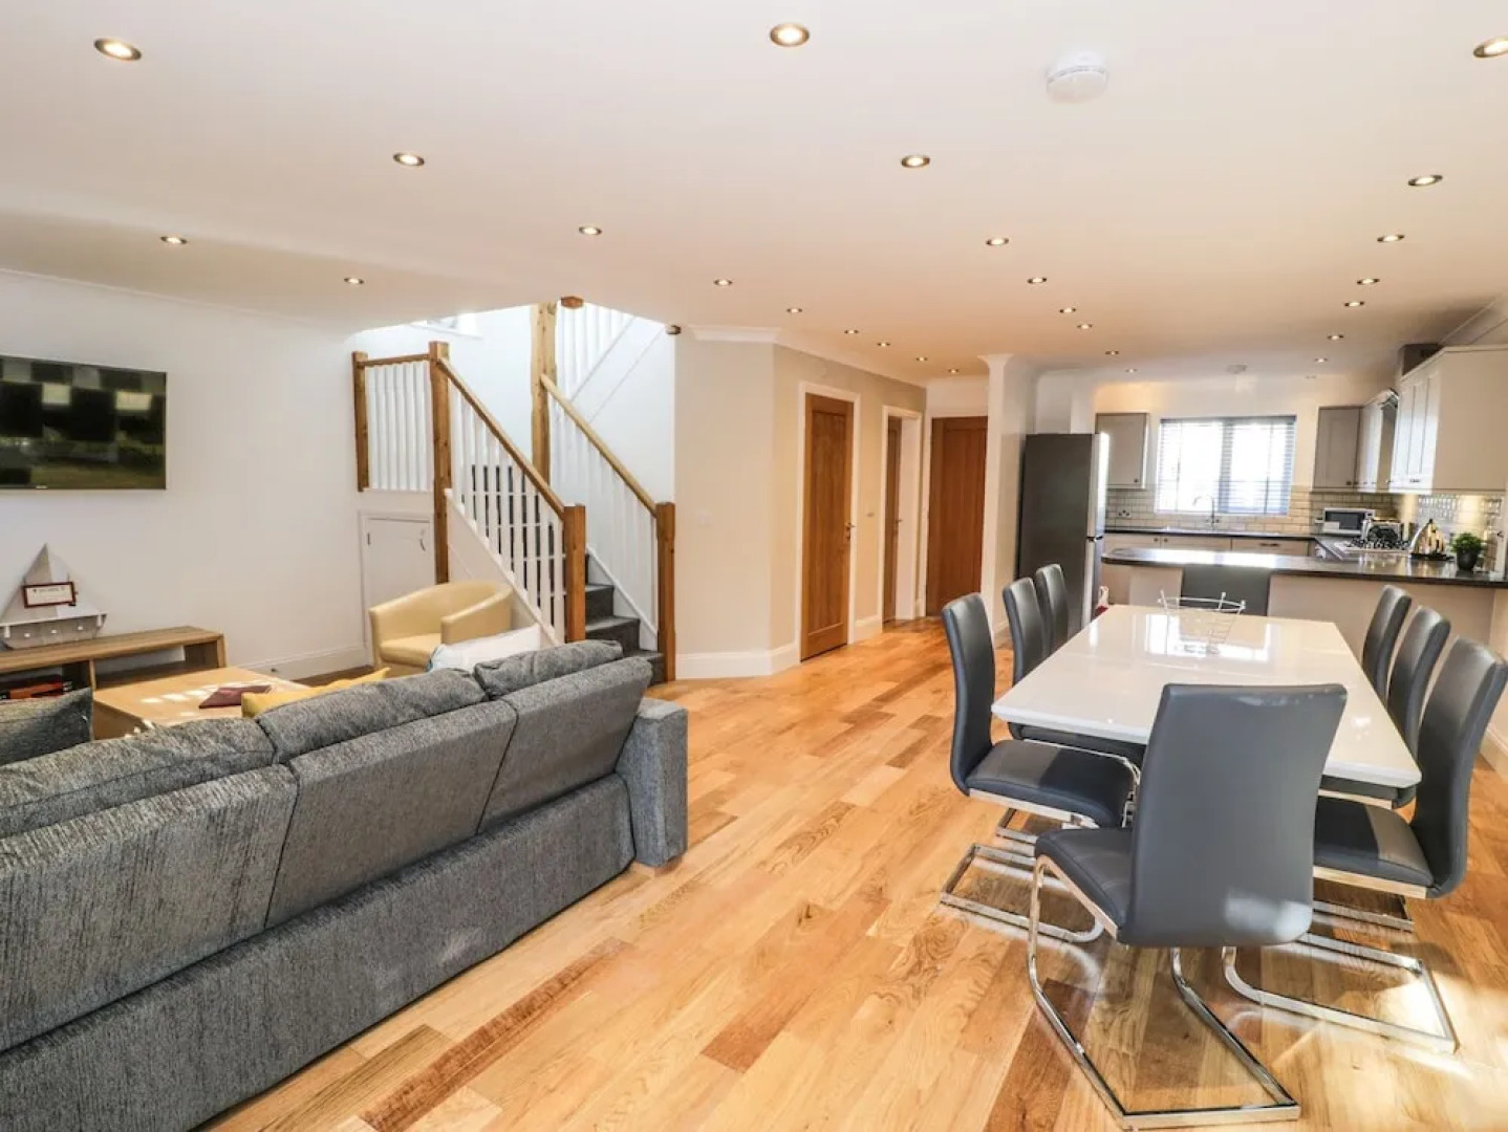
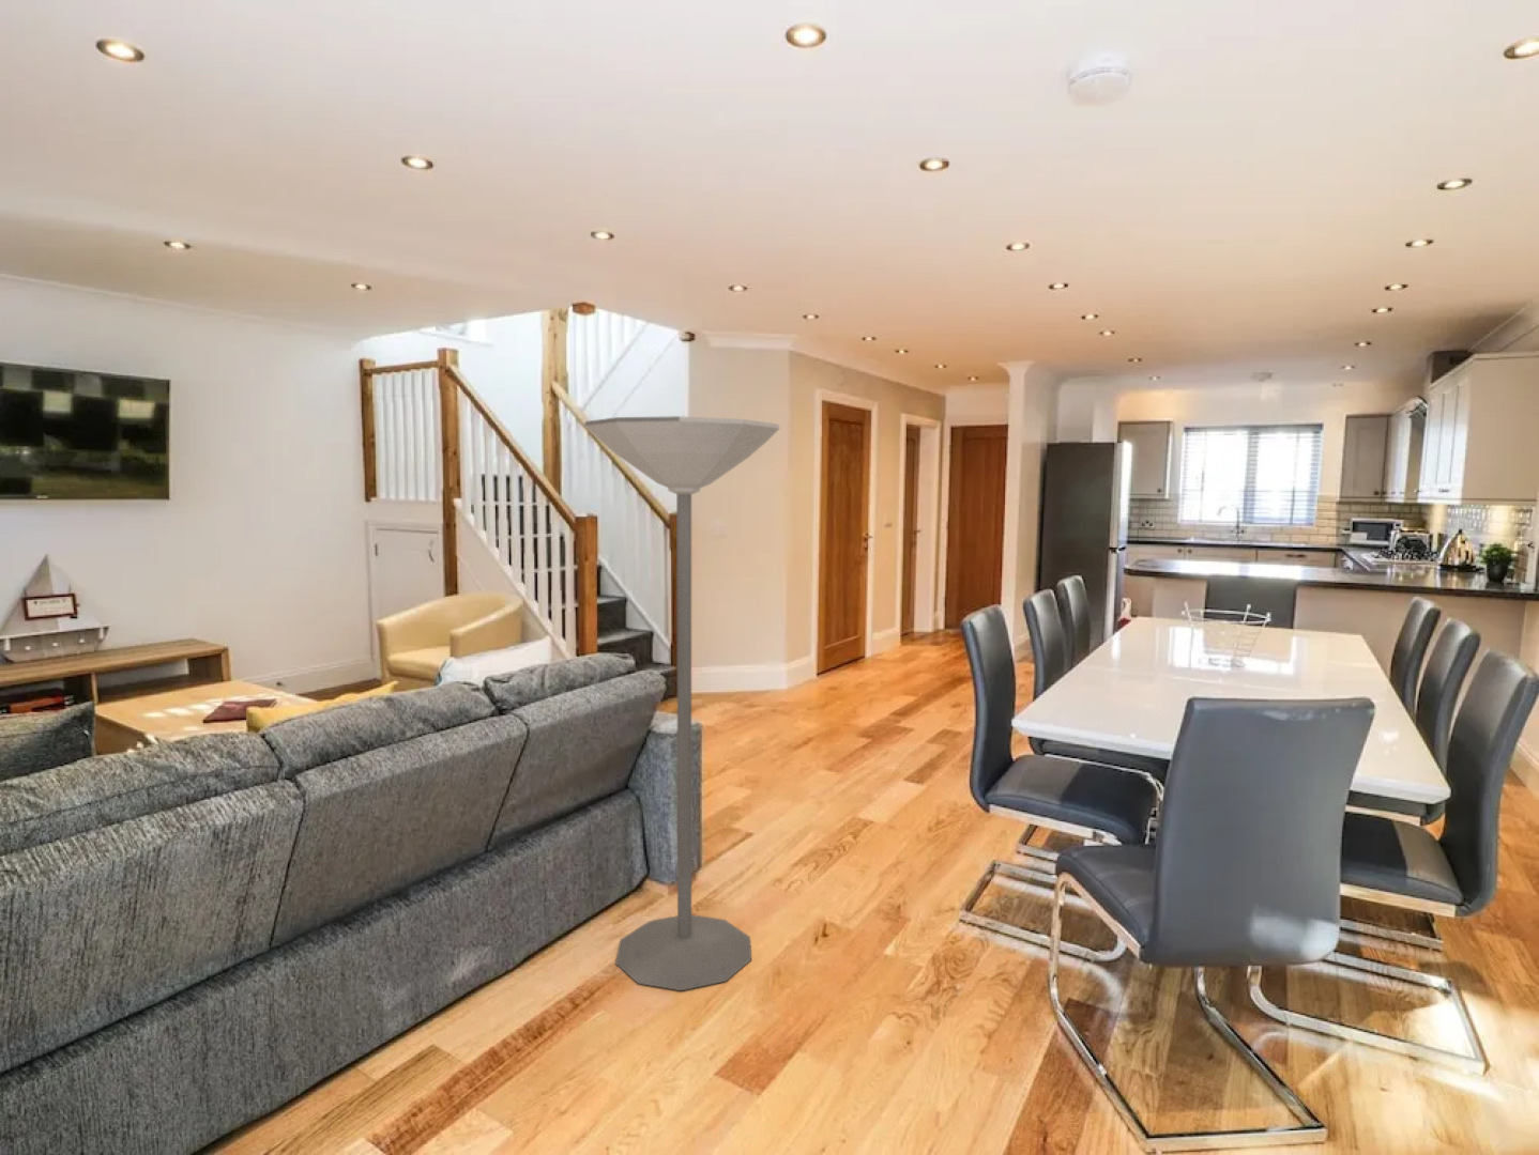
+ floor lamp (683, 695)
